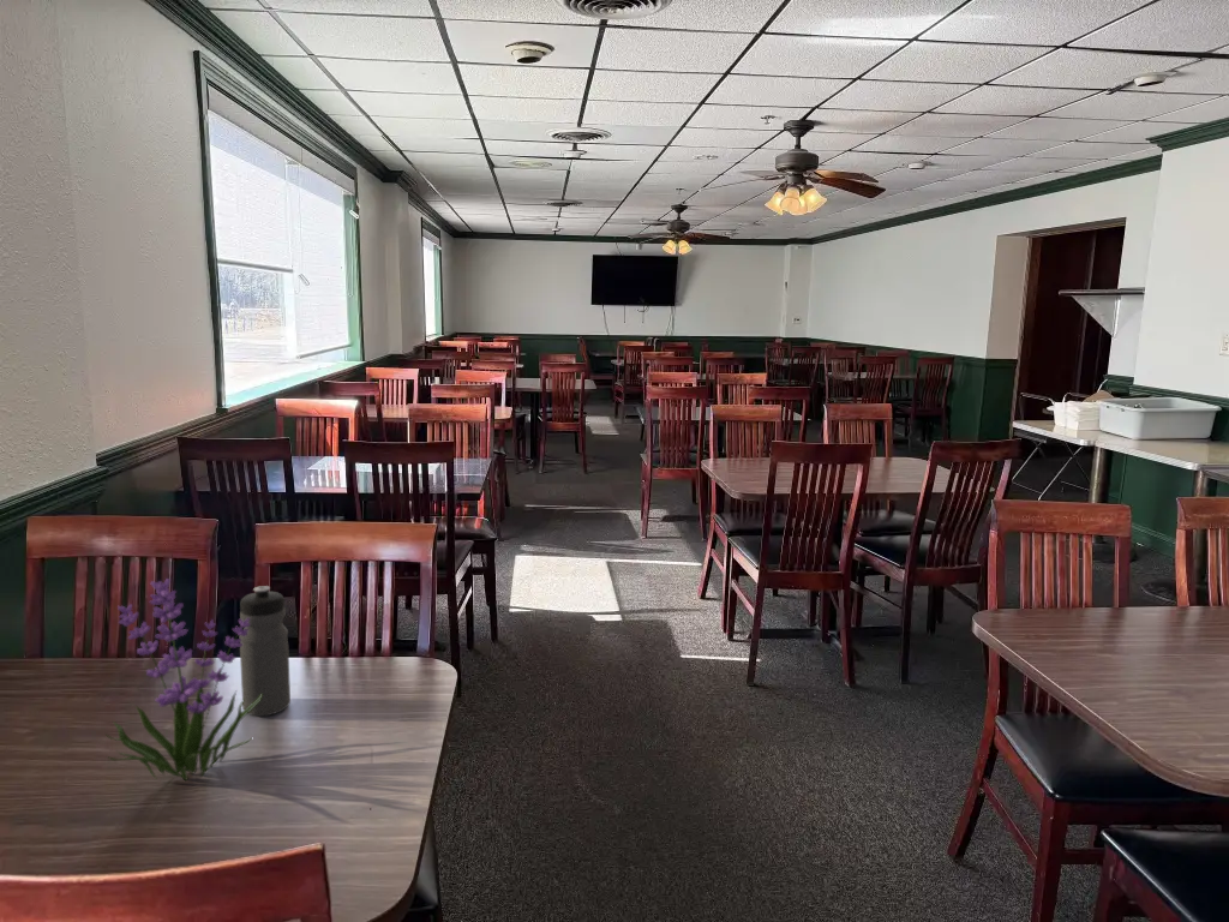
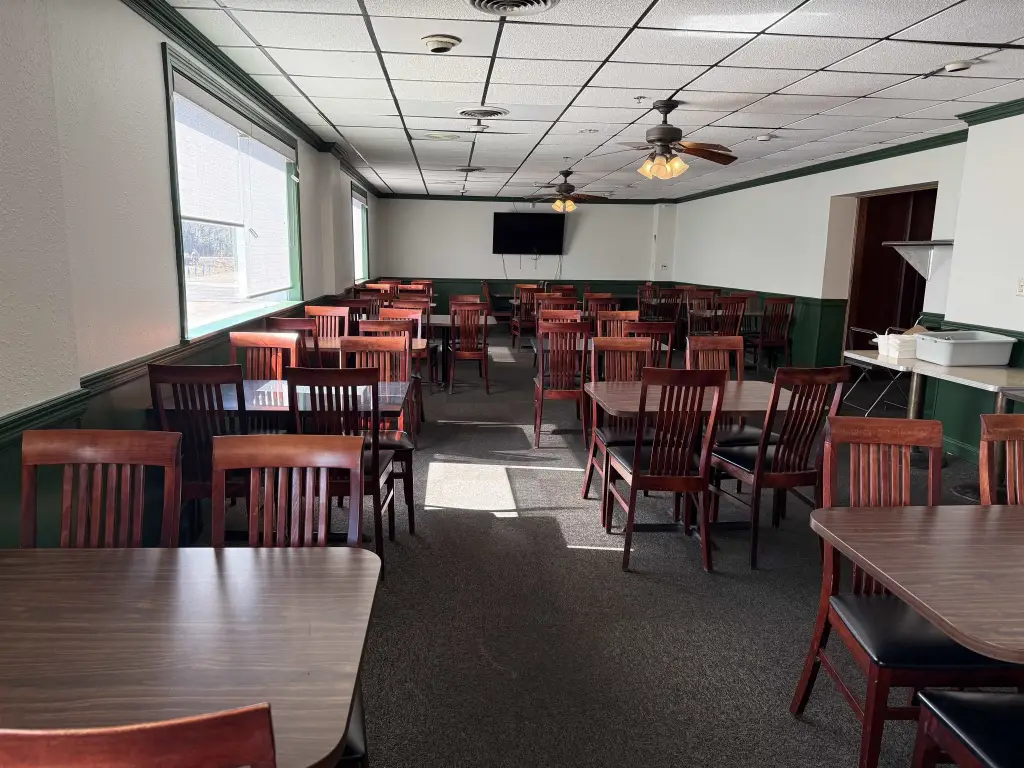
- plant (184, 666)
- water bottle (264, 647)
